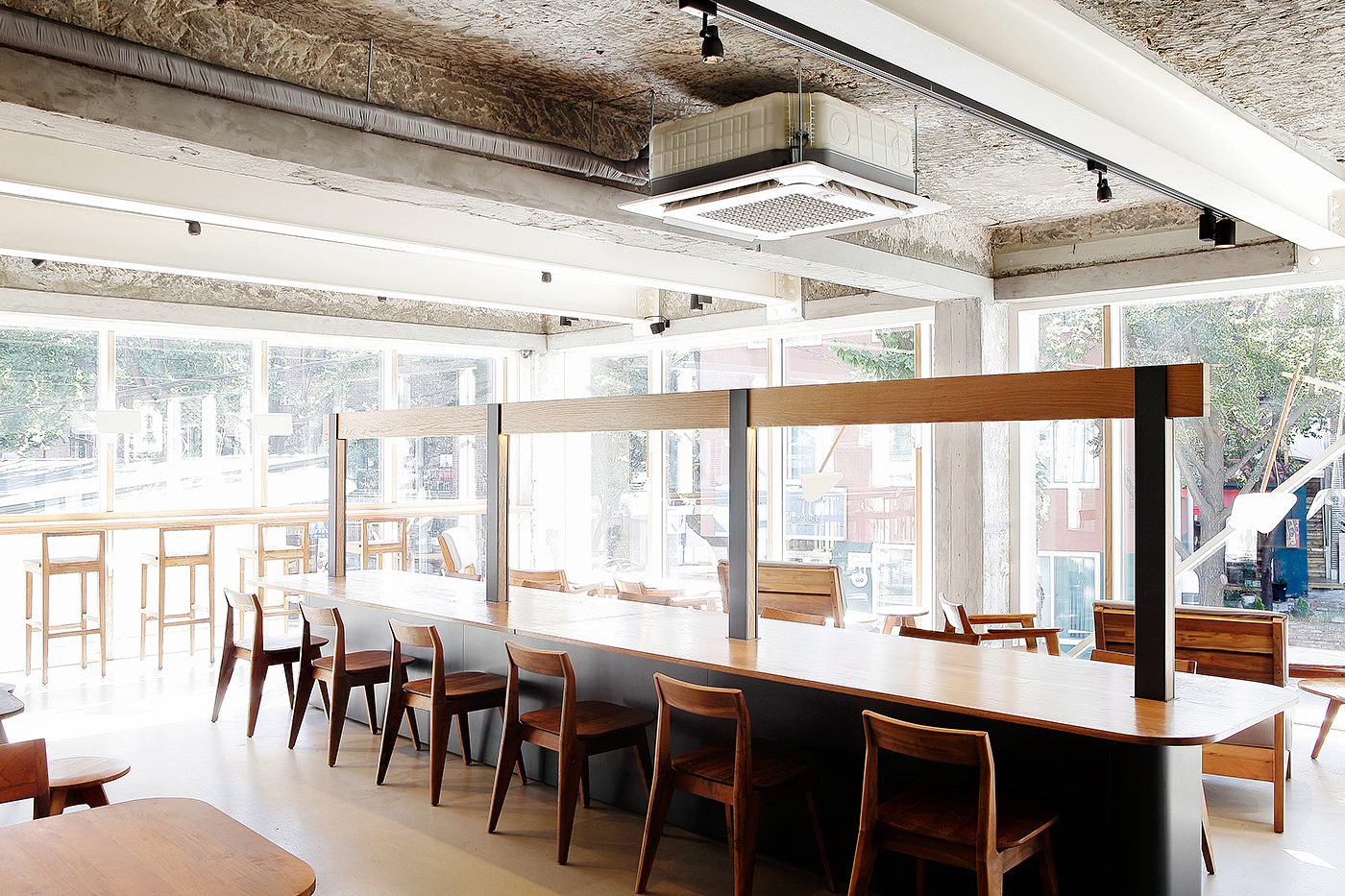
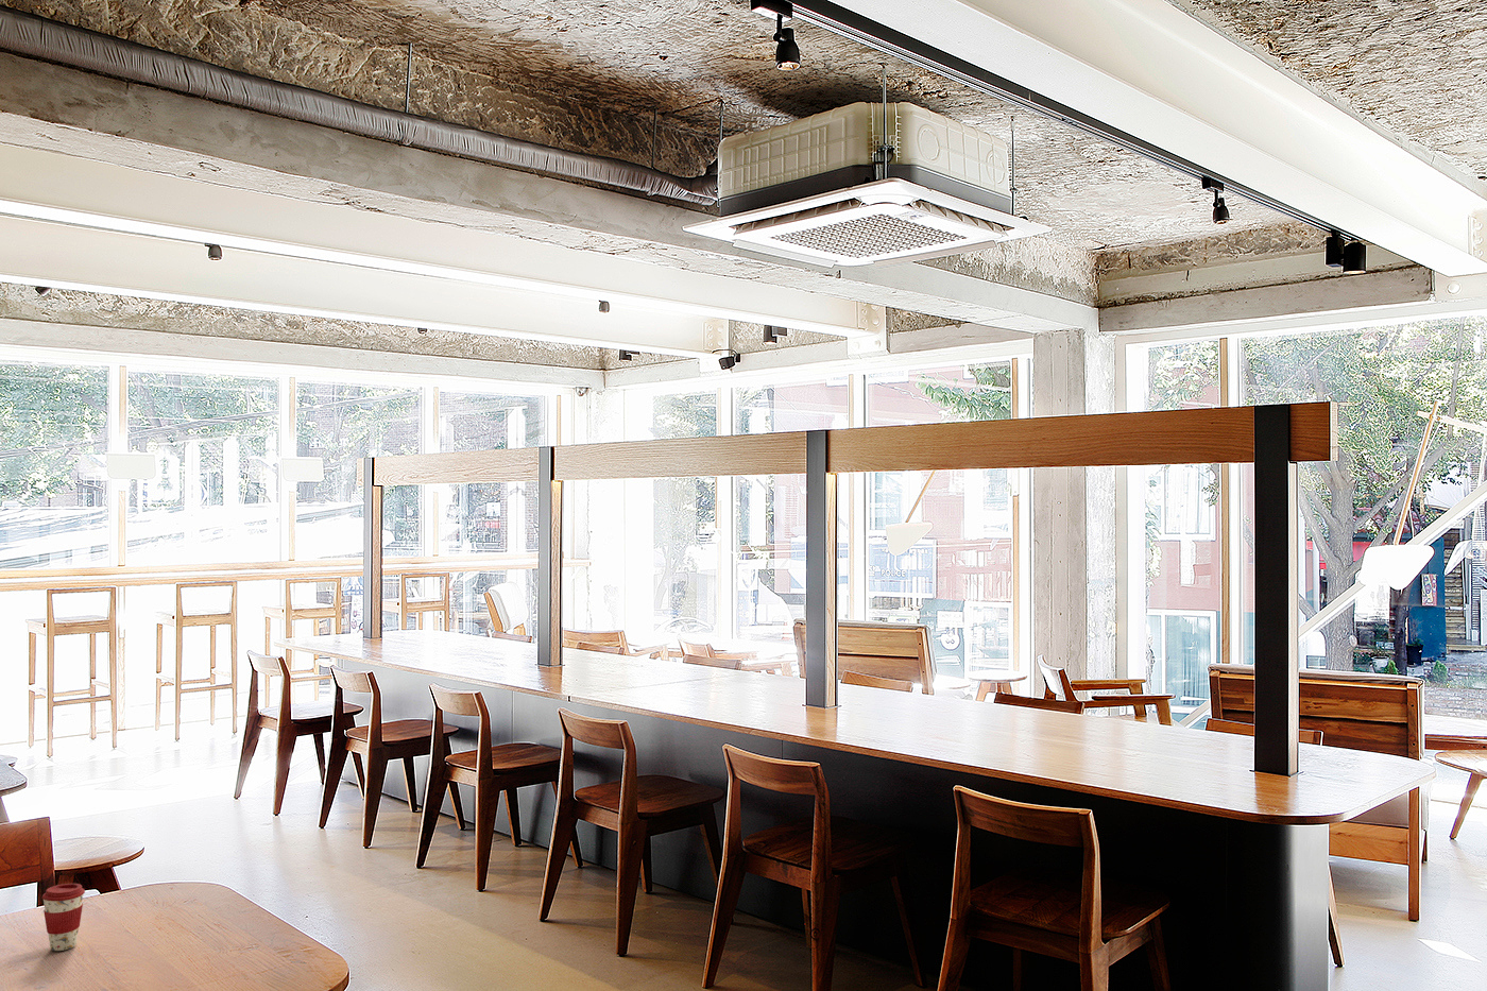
+ coffee cup (63, 917)
